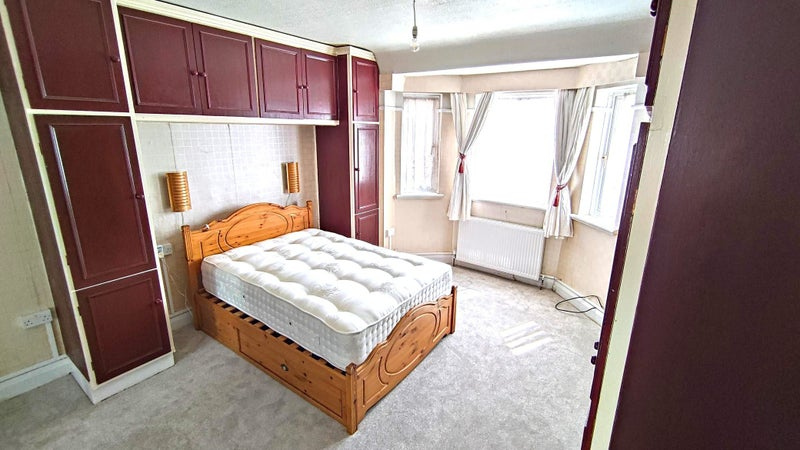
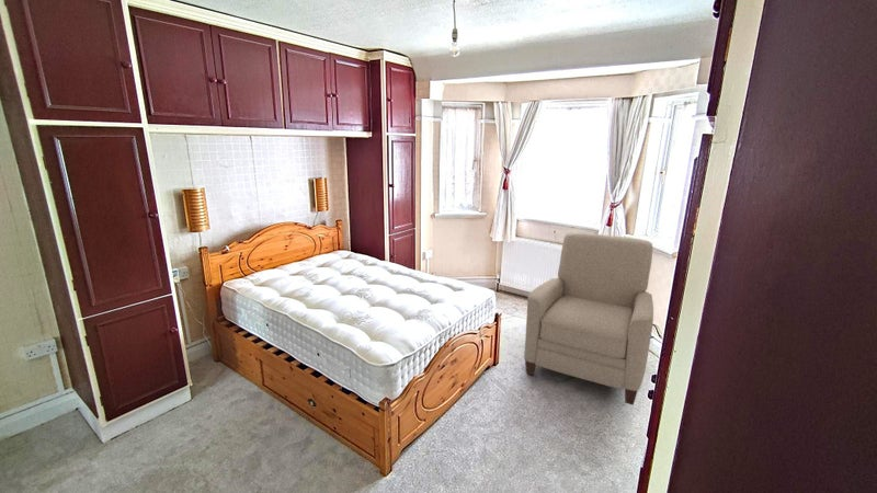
+ chair (592, 306)
